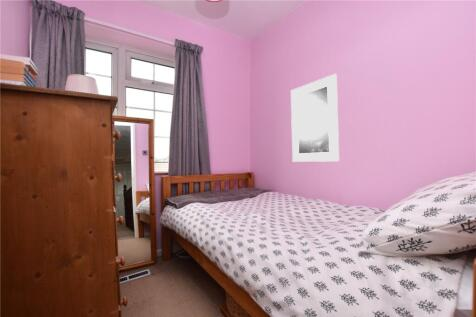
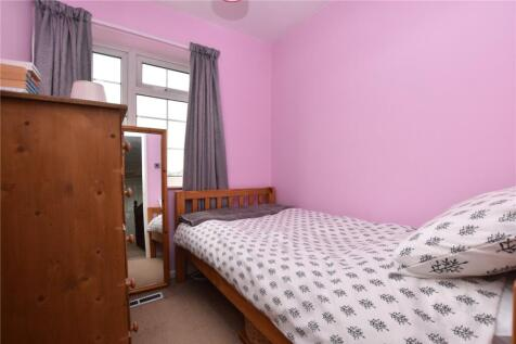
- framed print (312, 122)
